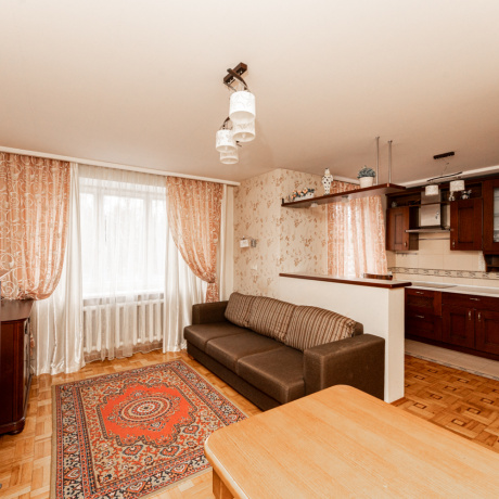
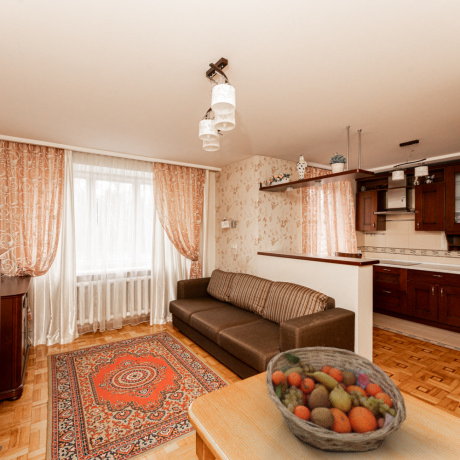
+ fruit basket (330, 393)
